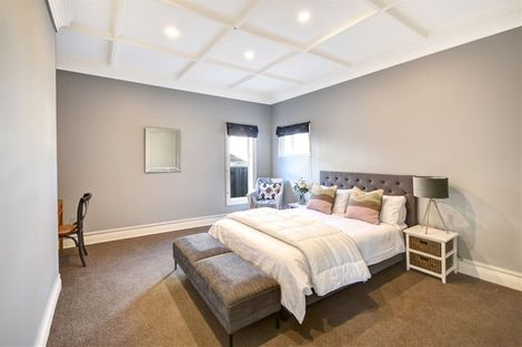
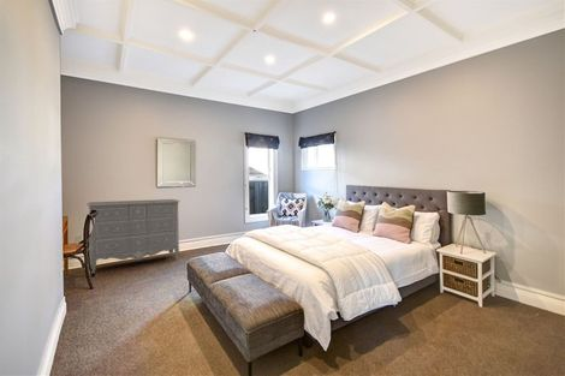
+ dresser (136, 232)
